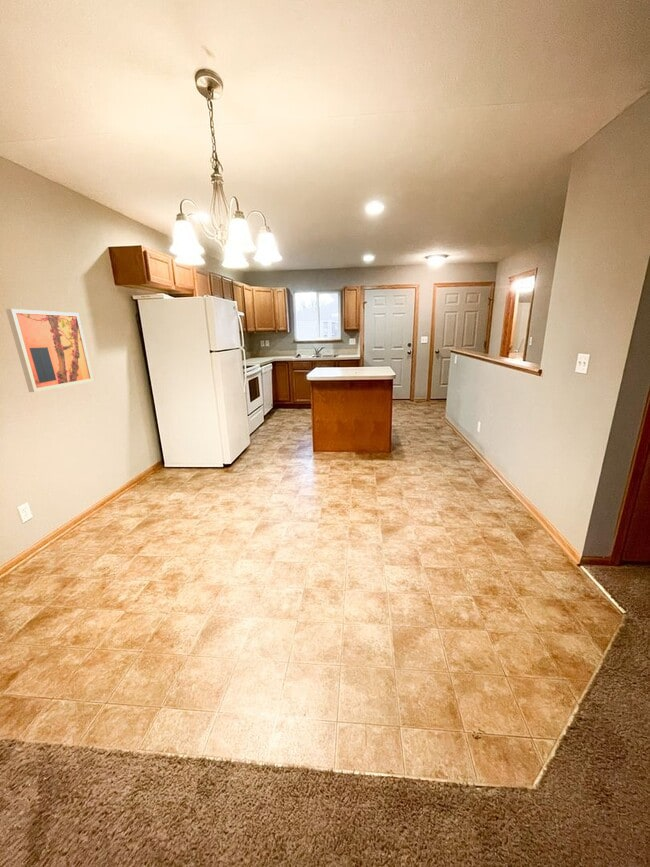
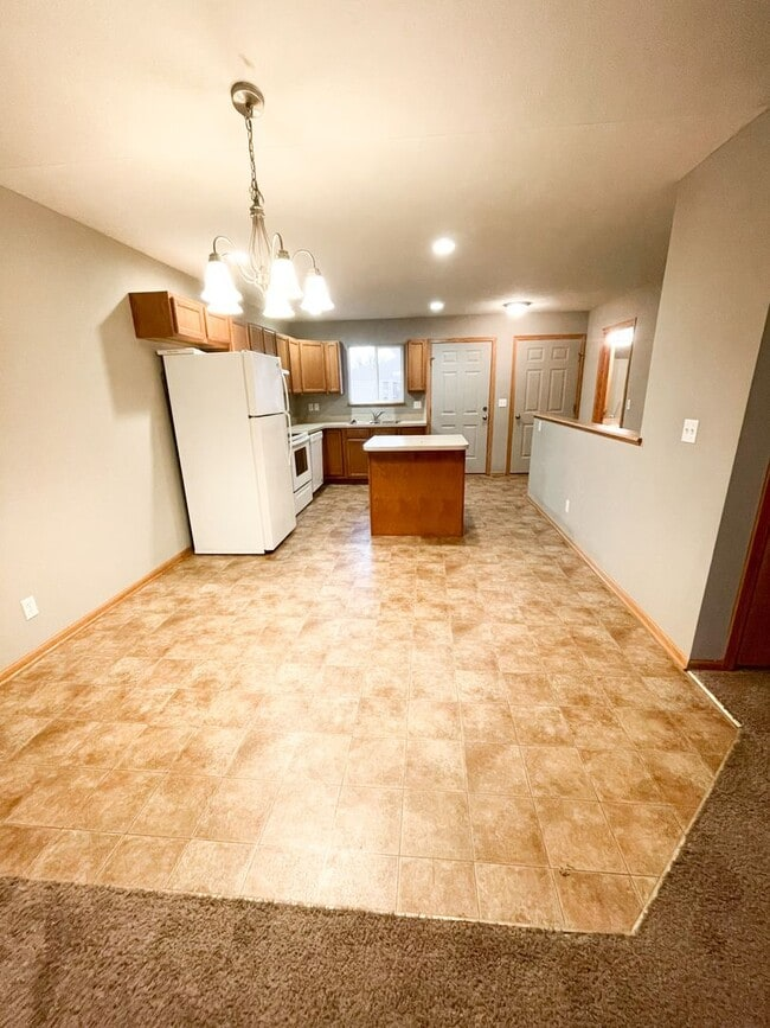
- wall art (55, 349)
